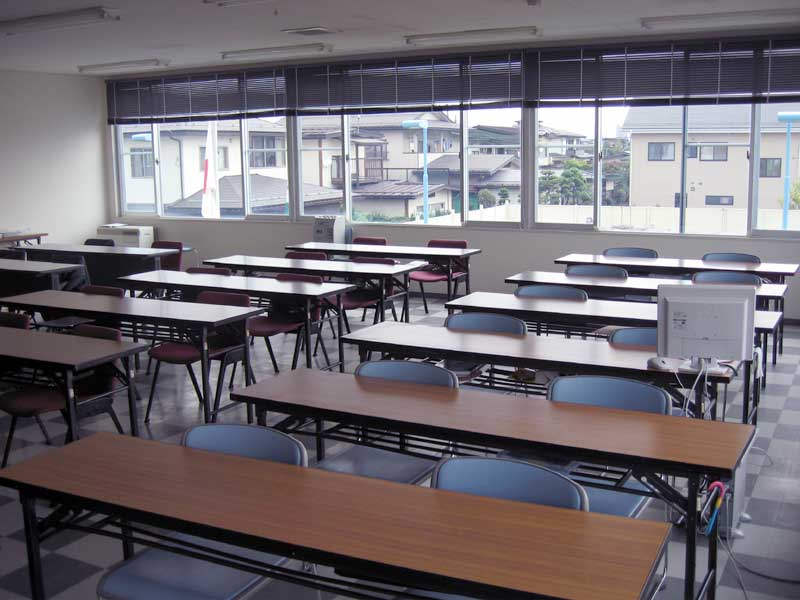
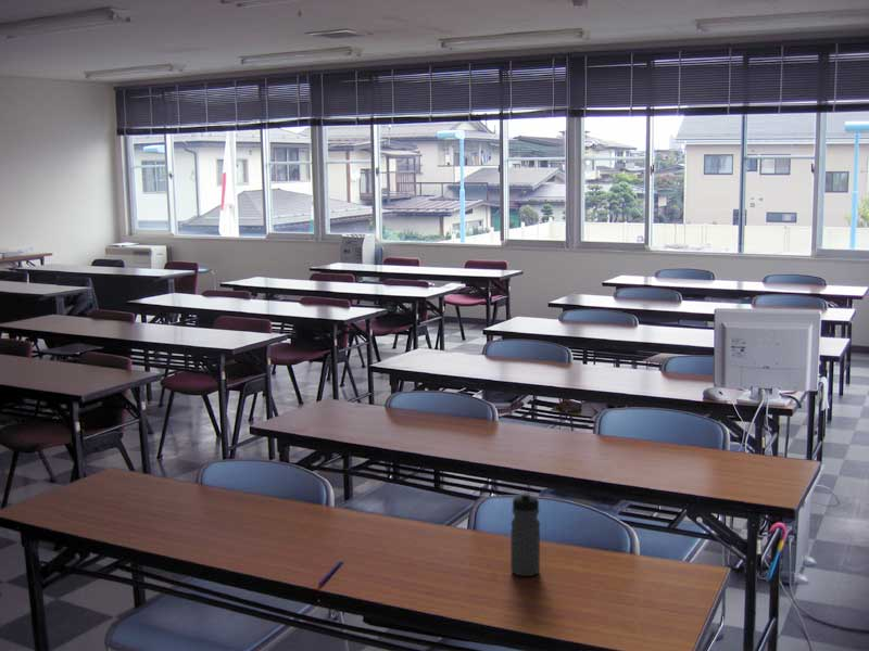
+ water bottle (525, 532)
+ pen (331, 572)
